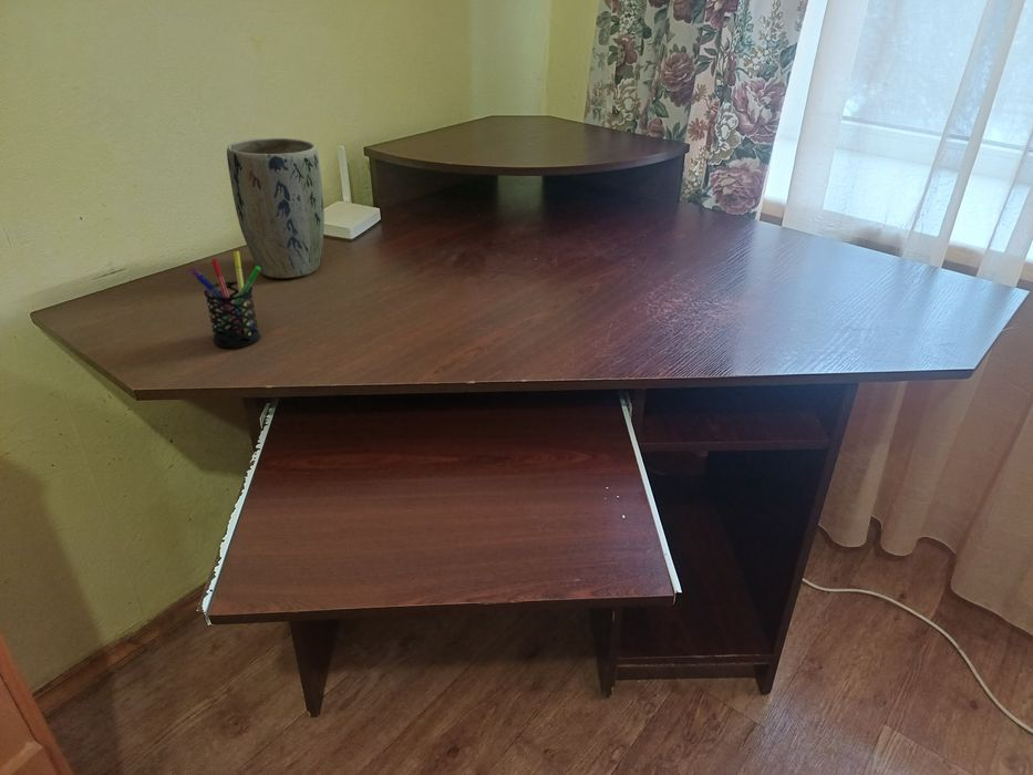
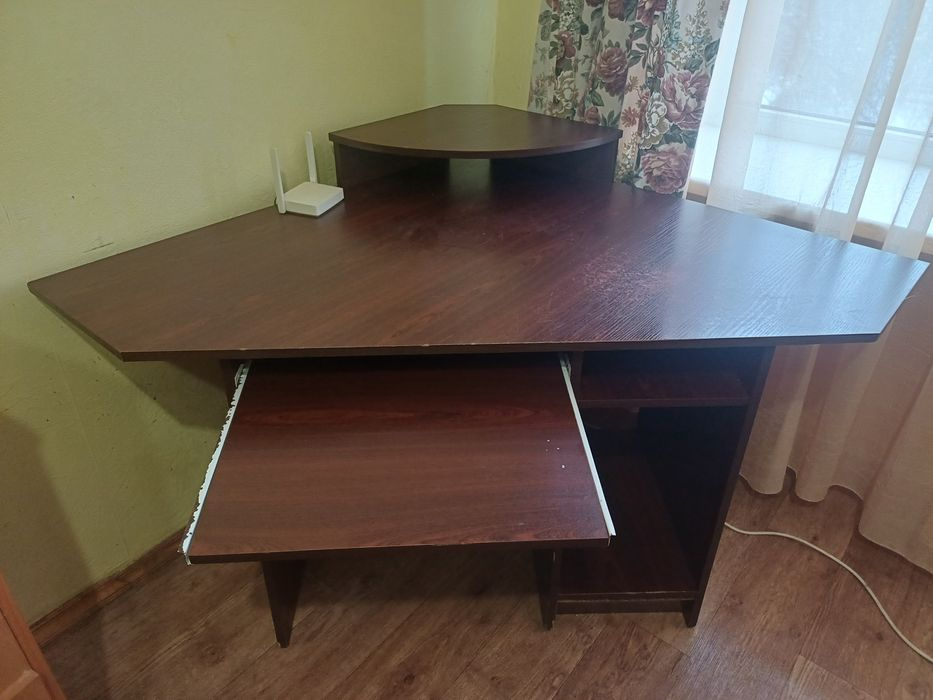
- pen holder (234, 297)
- plant pot (280, 209)
